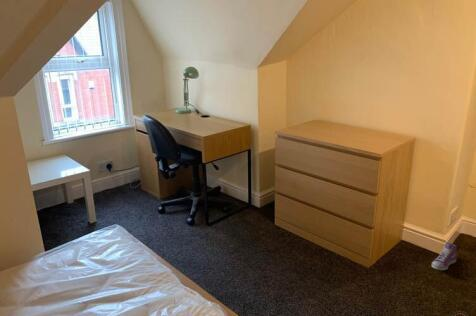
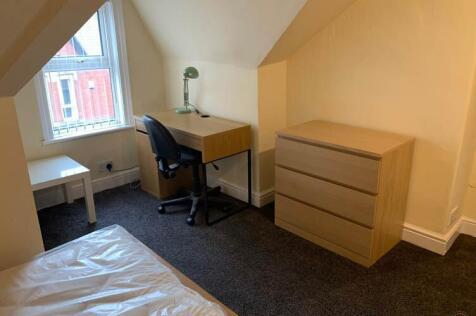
- sneaker (444, 254)
